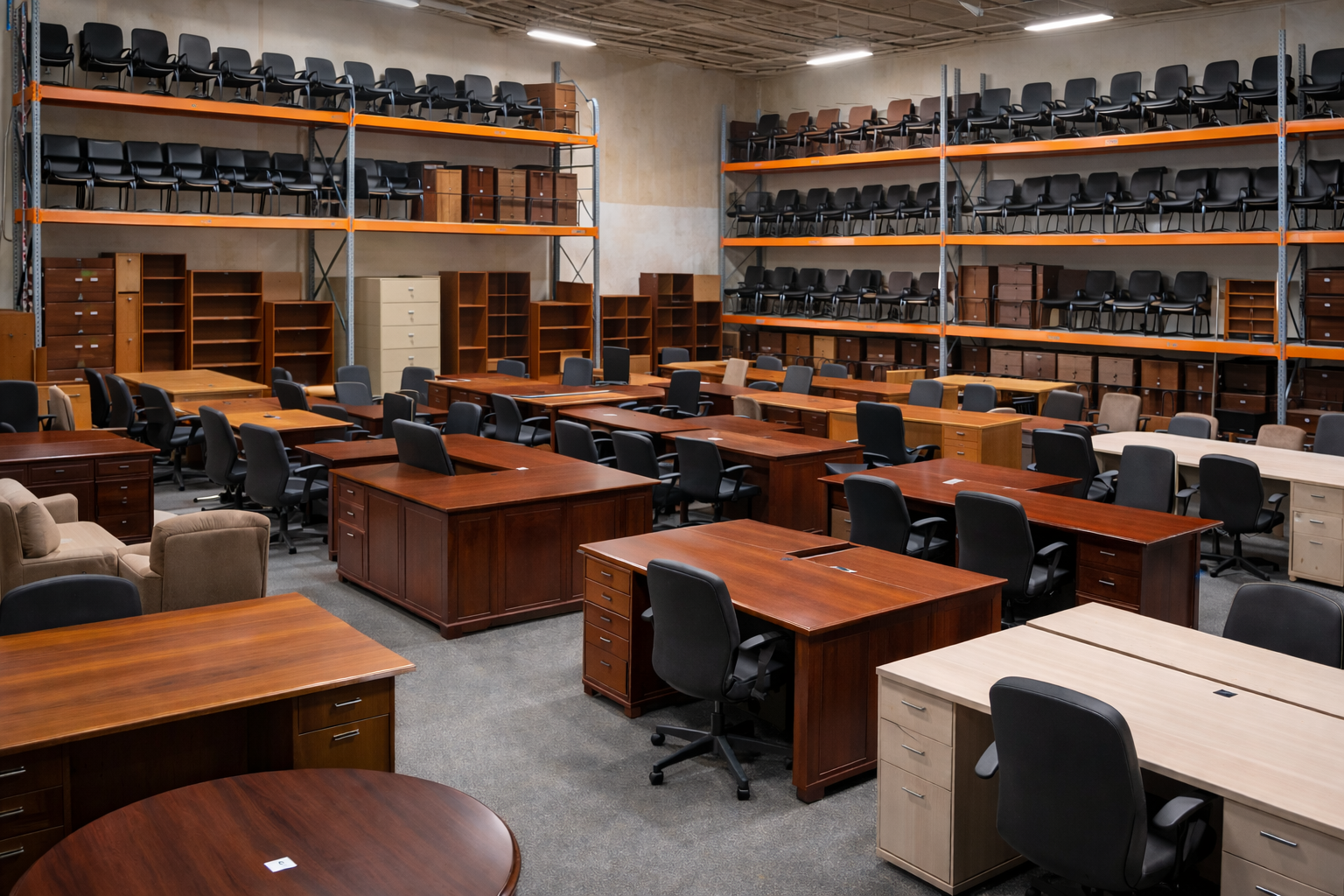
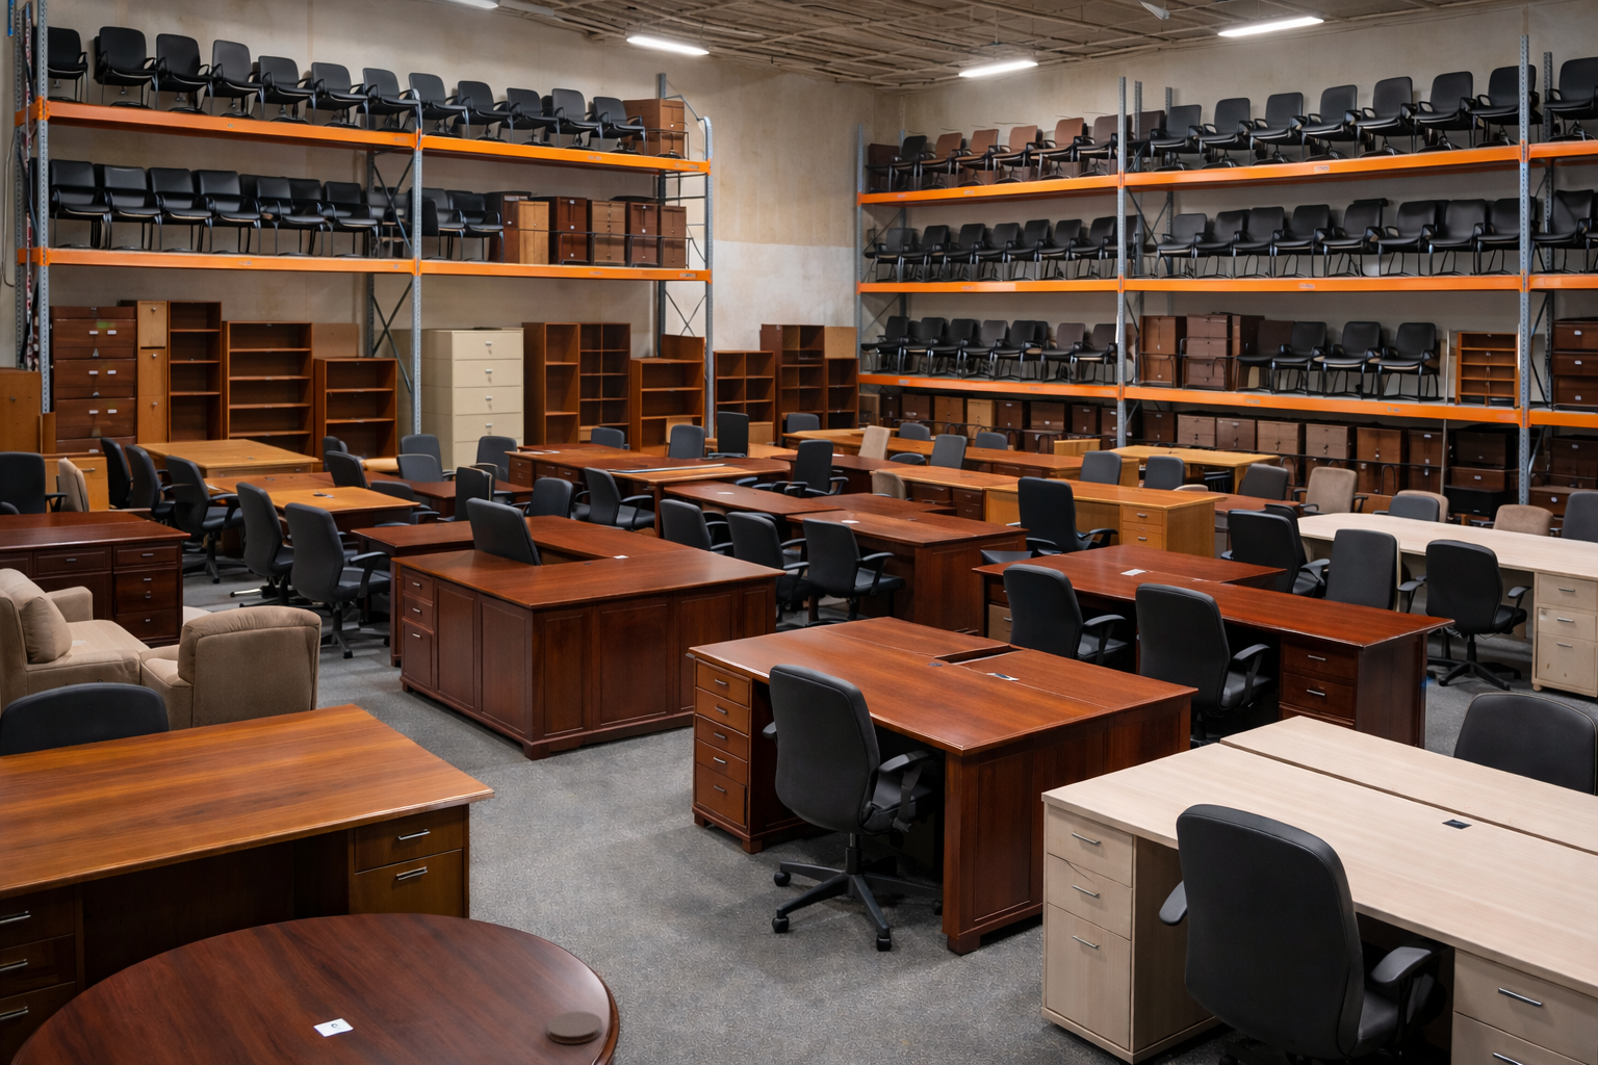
+ coaster (574, 1027)
